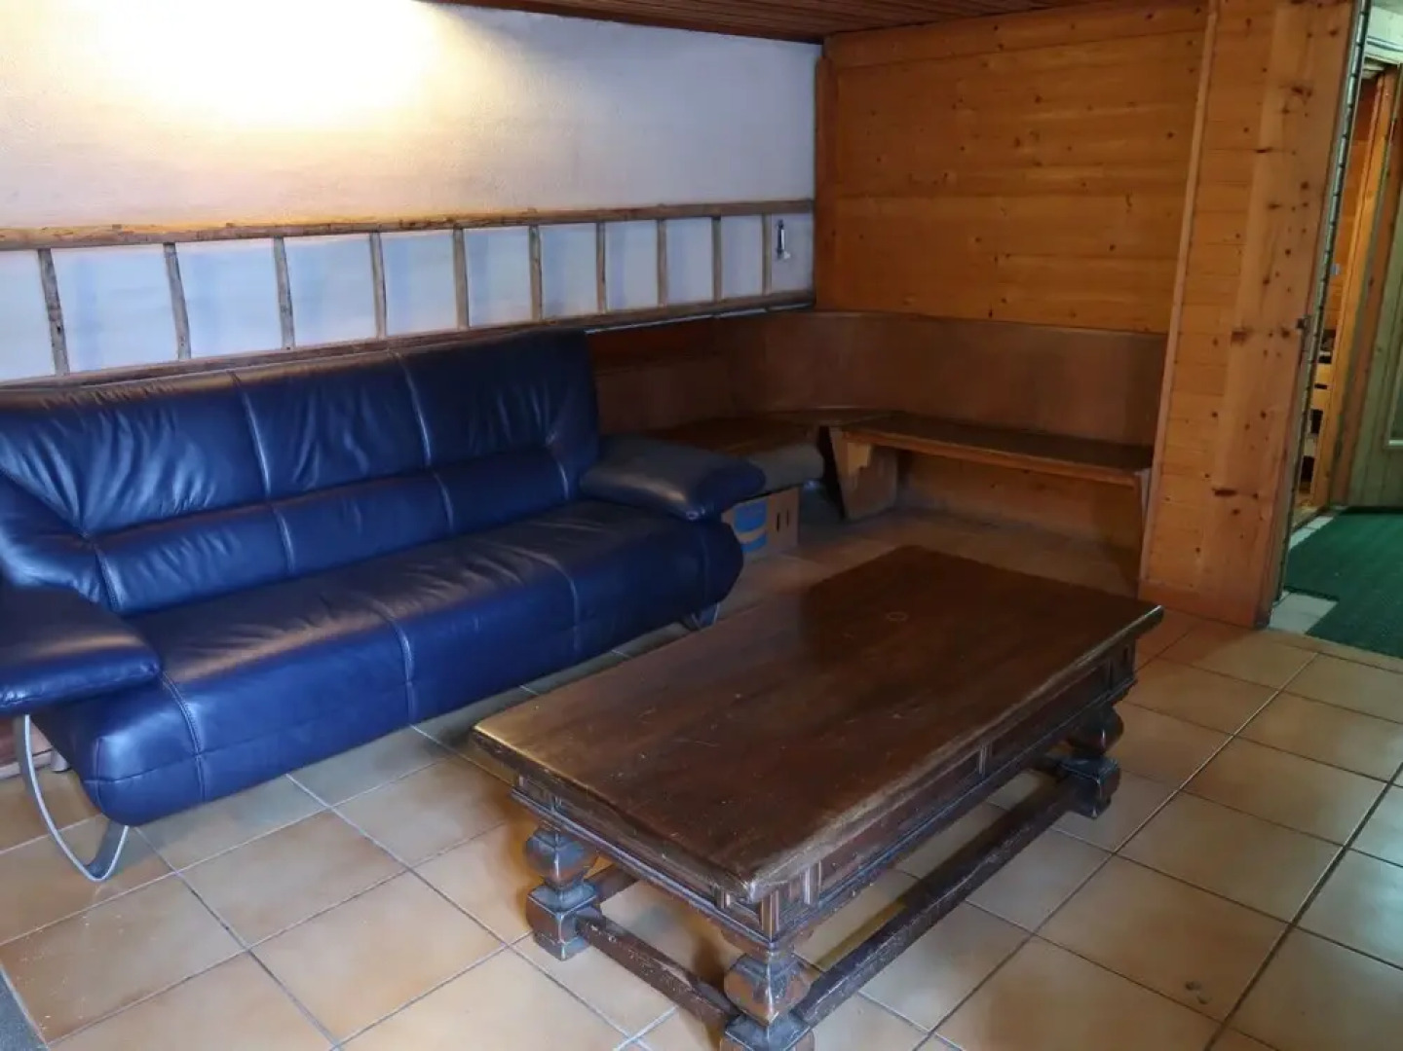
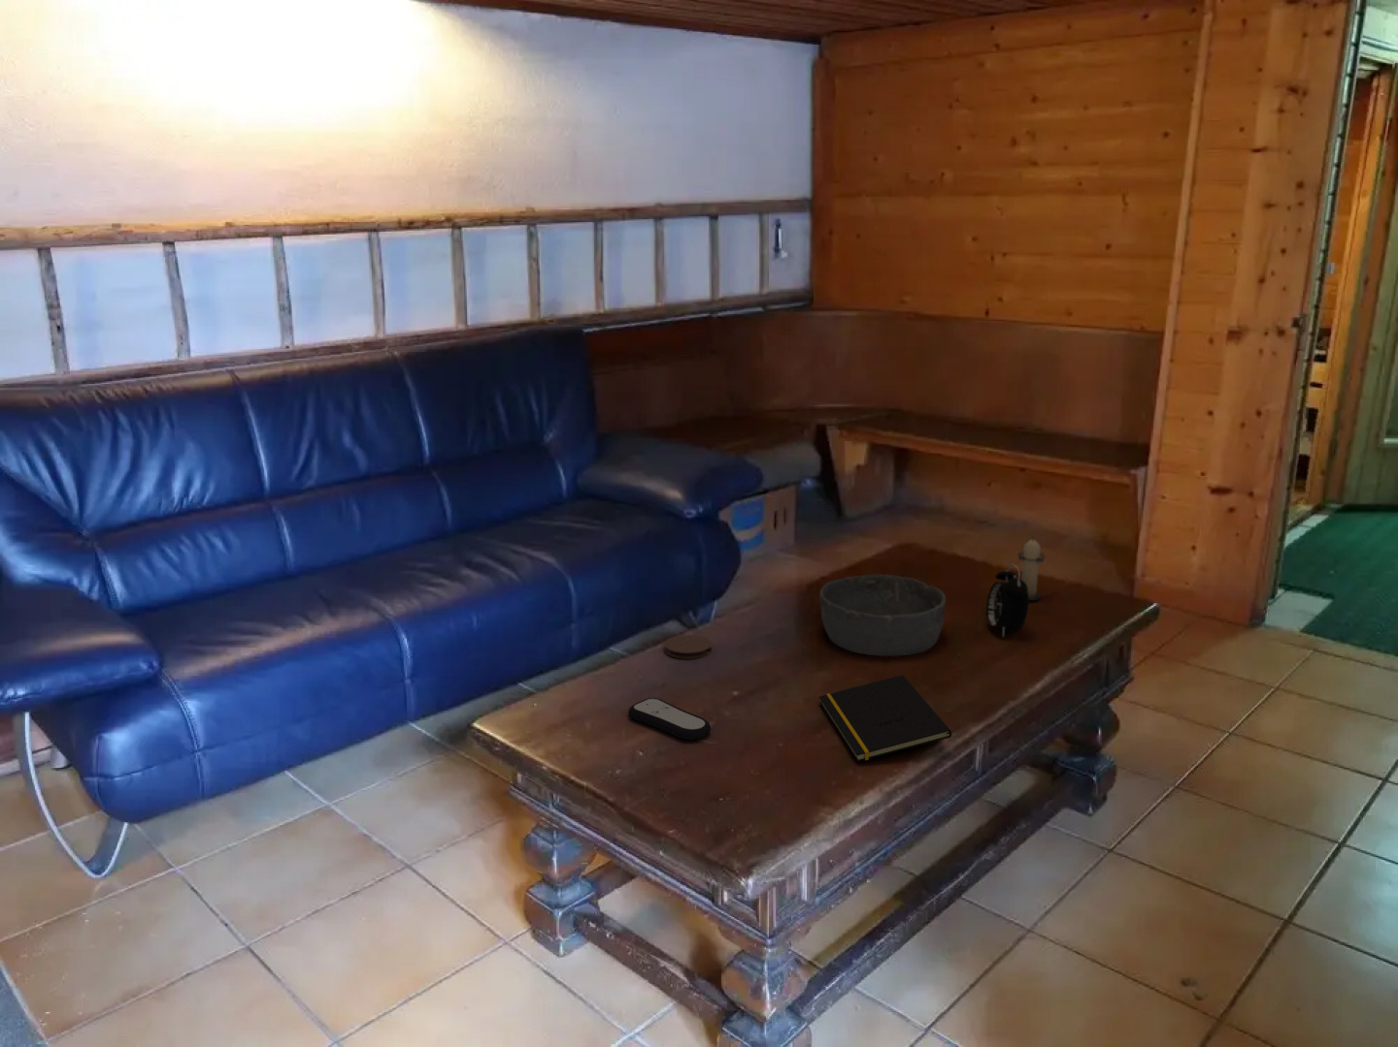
+ candle (1030, 566)
+ coaster (687, 647)
+ alarm clock (1007, 598)
+ notepad (882, 716)
+ bowl (881, 615)
+ remote control (670, 718)
